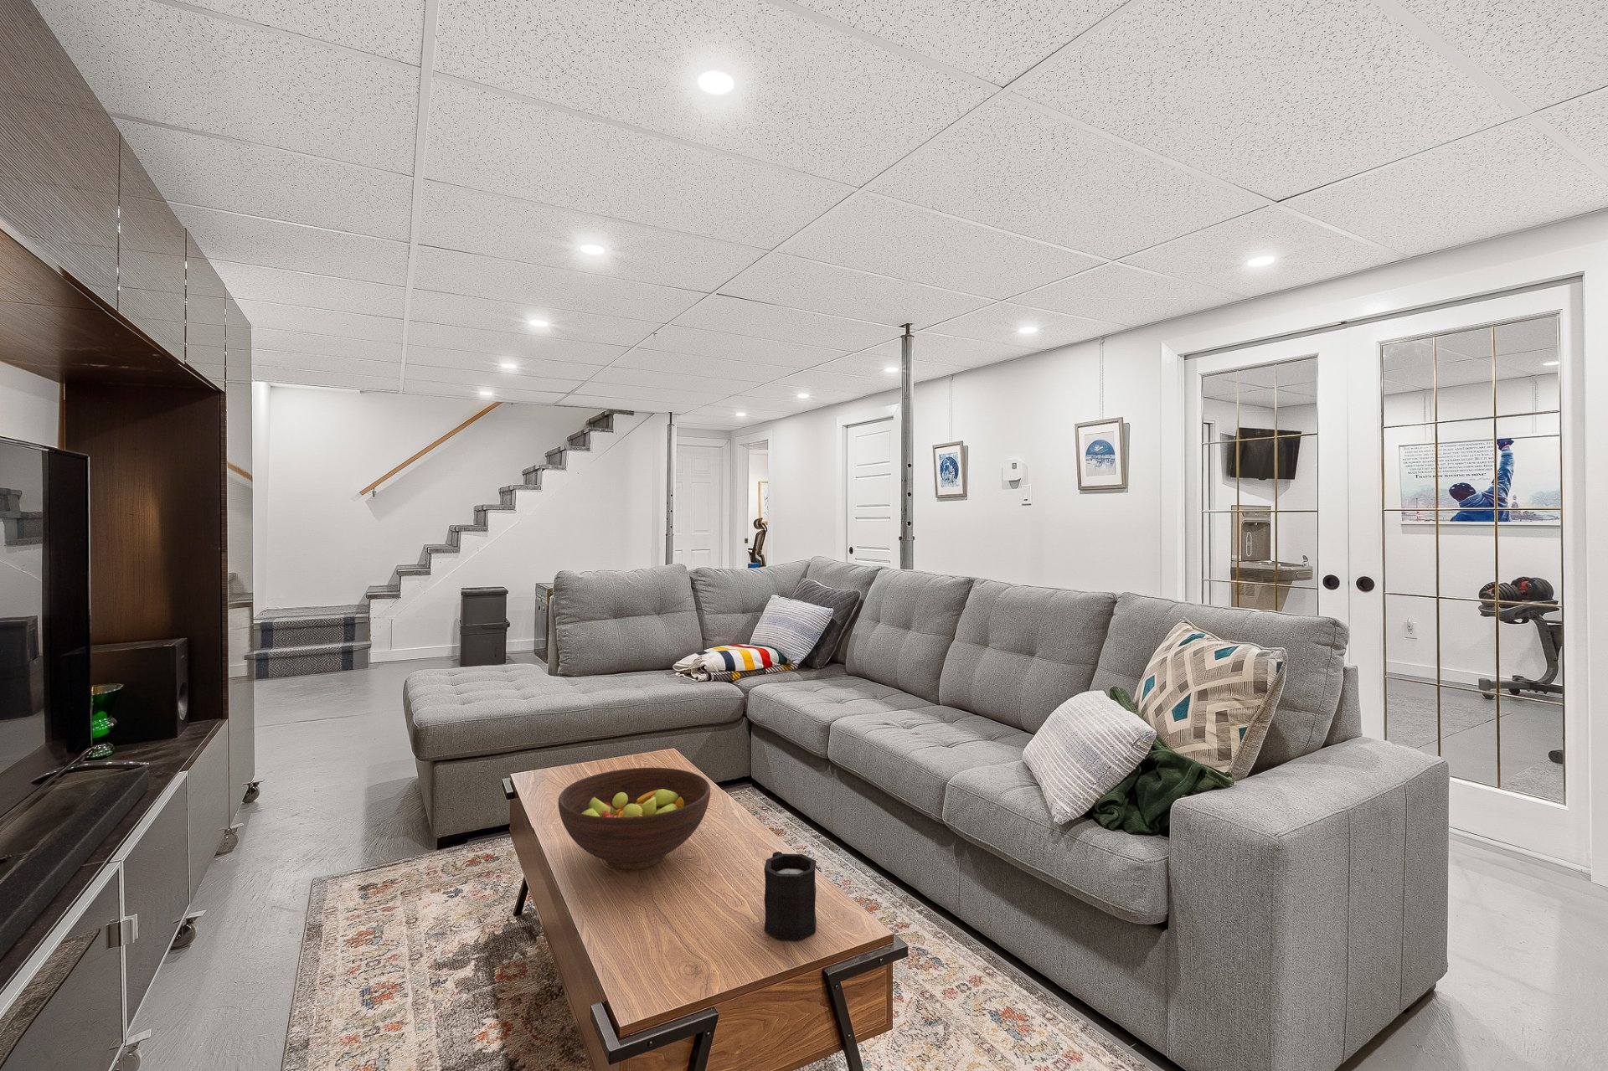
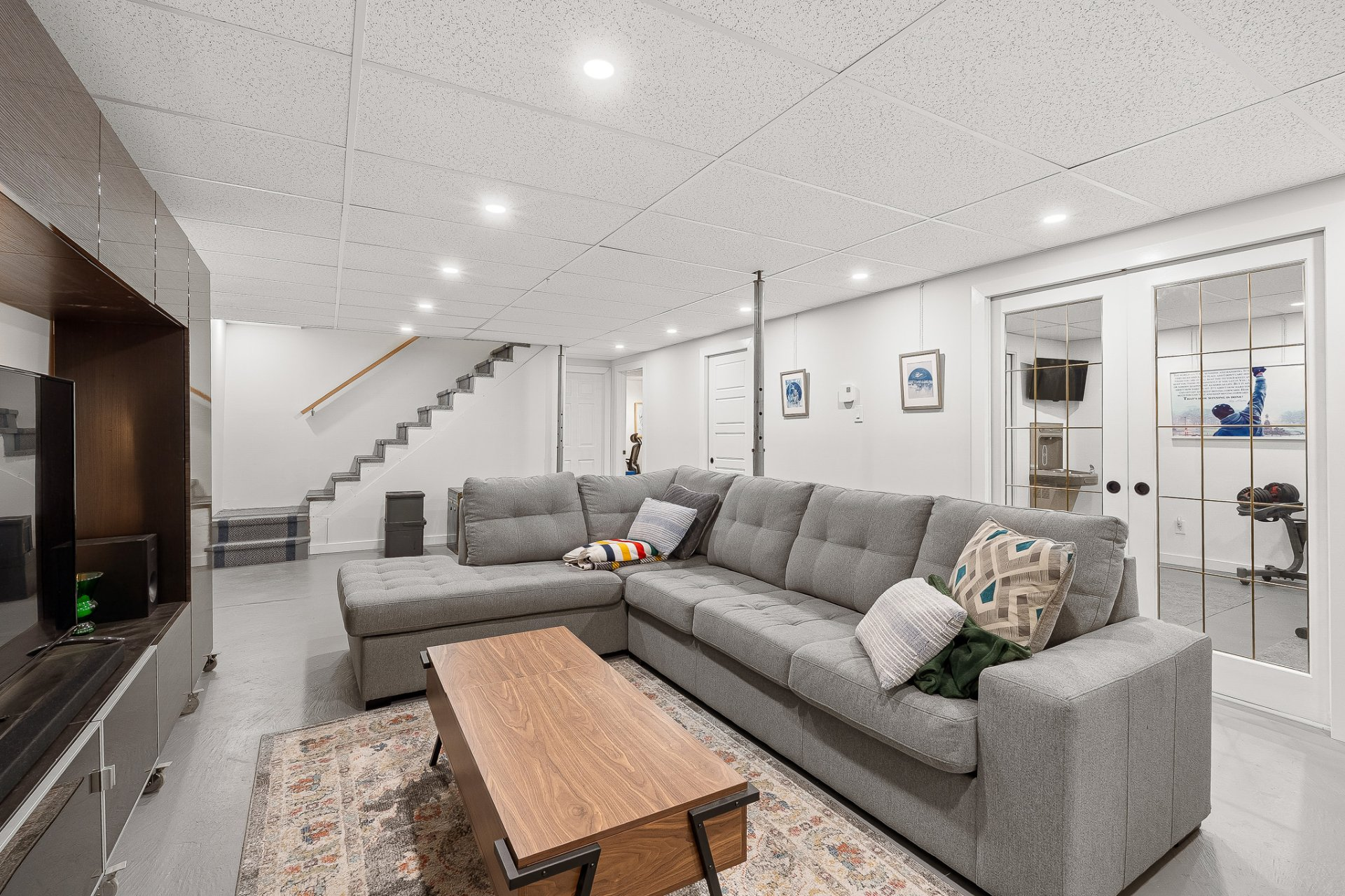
- fruit bowl (636, 824)
- mug (787, 889)
